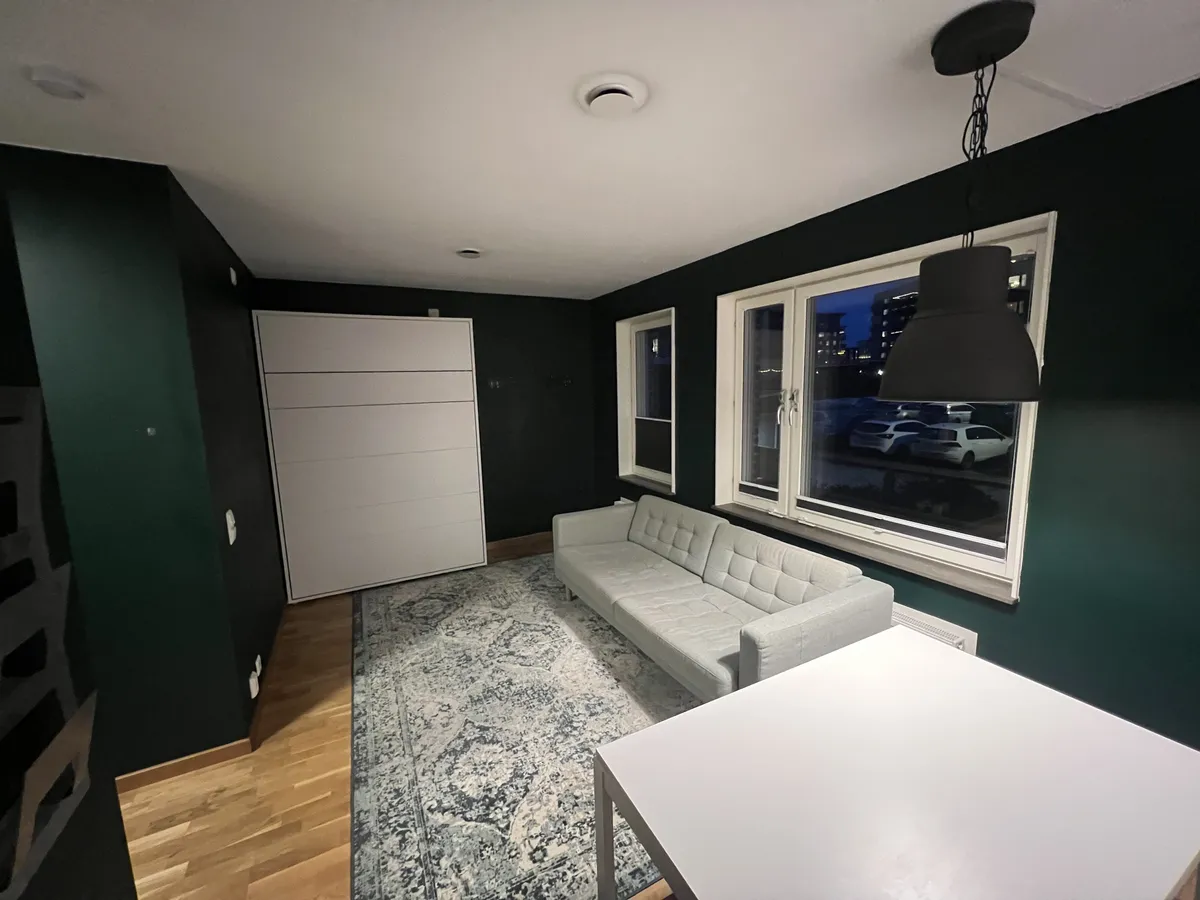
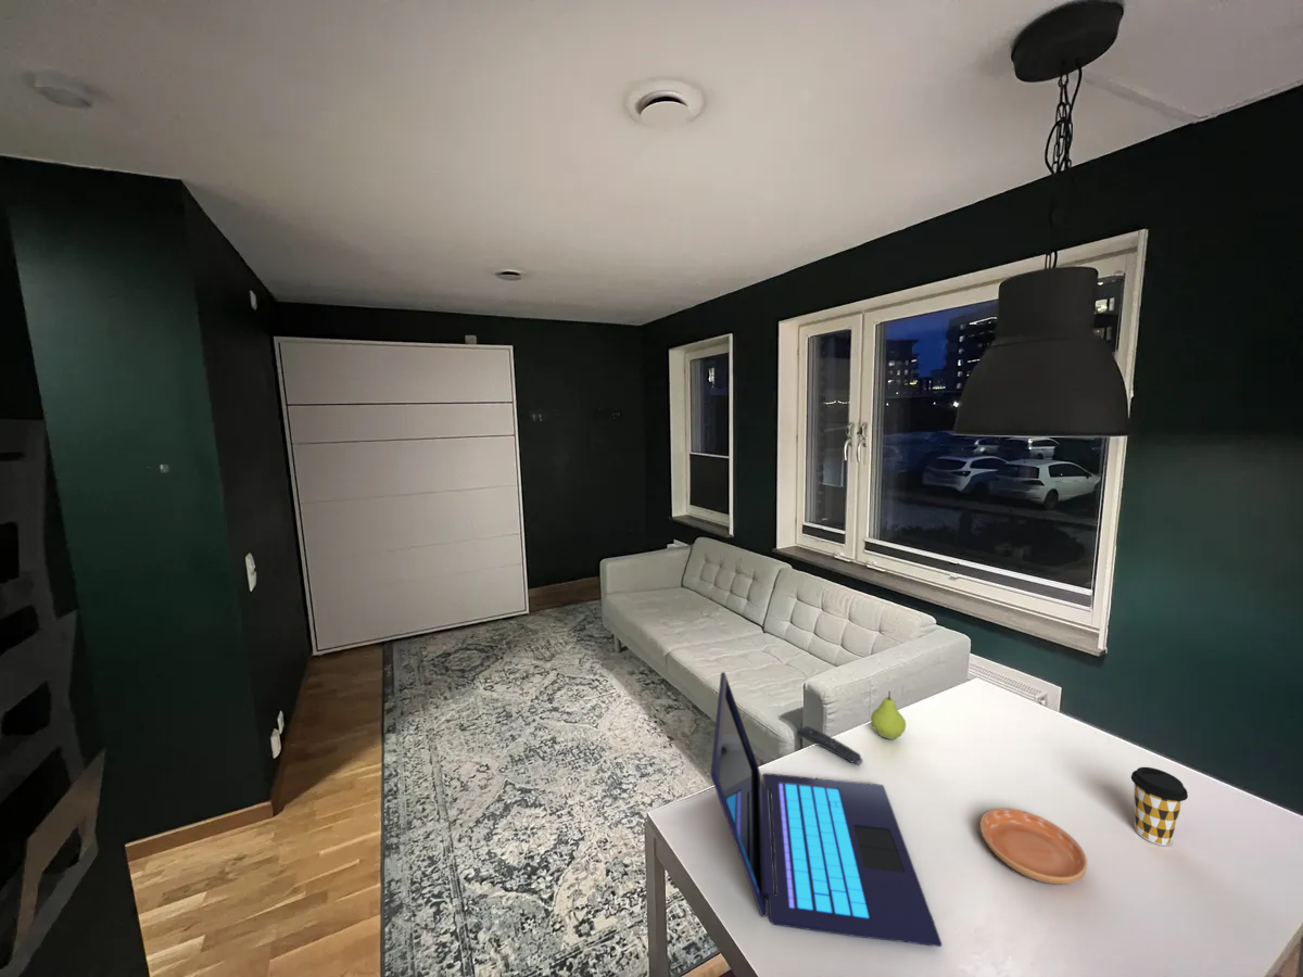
+ coffee cup (1155, 807)
+ laptop (810, 784)
+ saucer (1030, 847)
+ fruit (888, 713)
+ remote control (830, 745)
